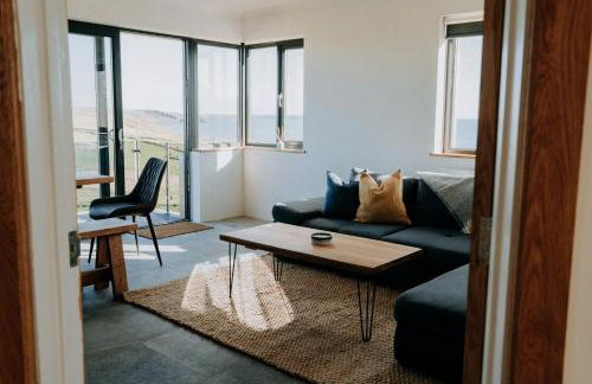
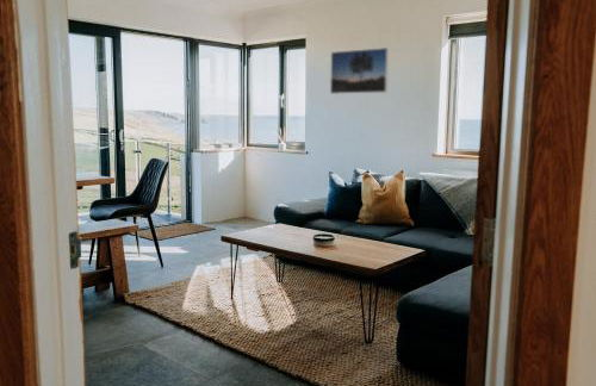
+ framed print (358, 71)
